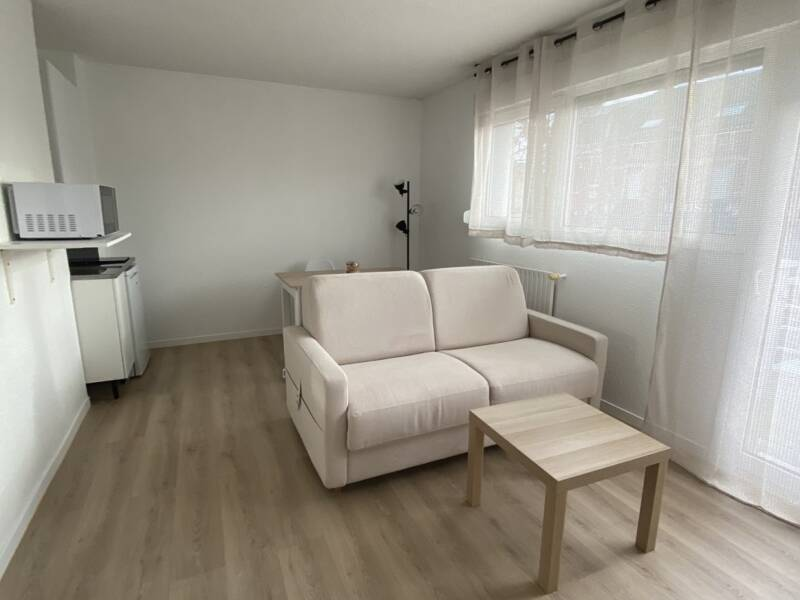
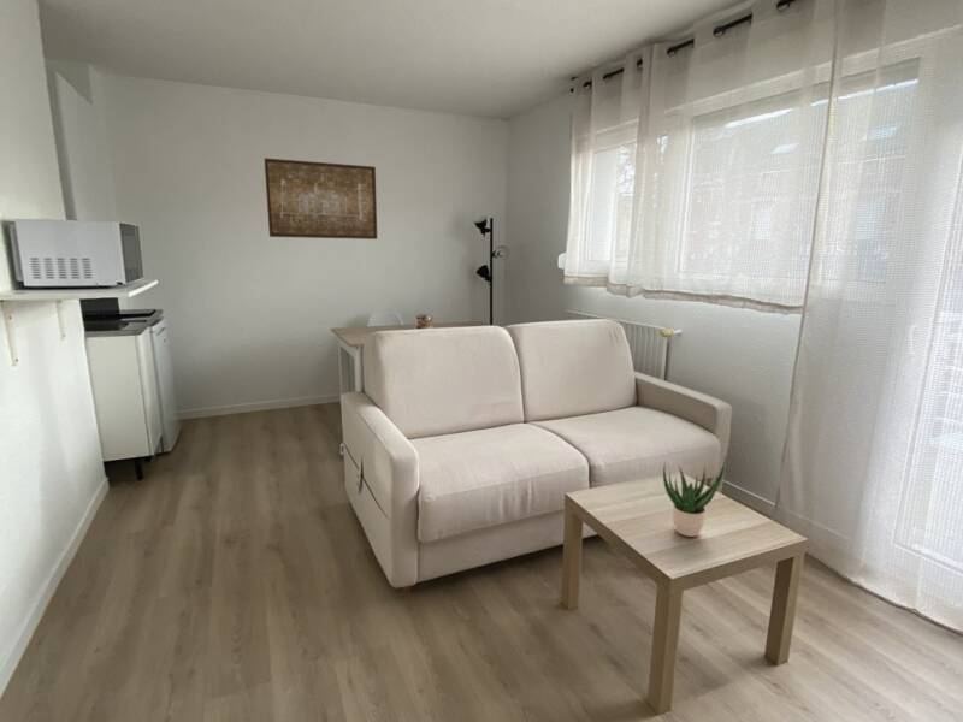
+ potted plant (692, 493)
+ wall art (323, 201)
